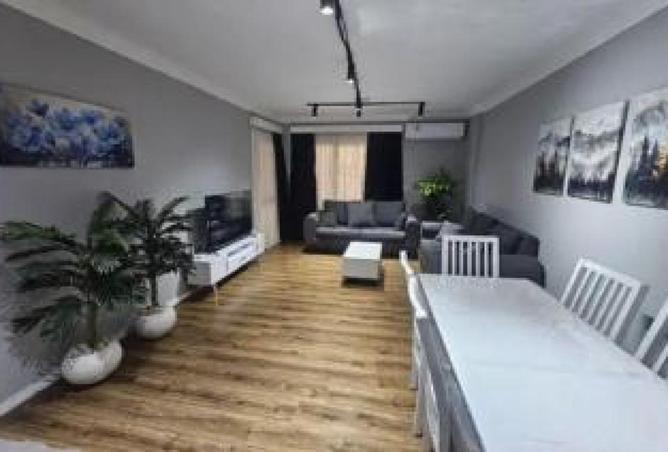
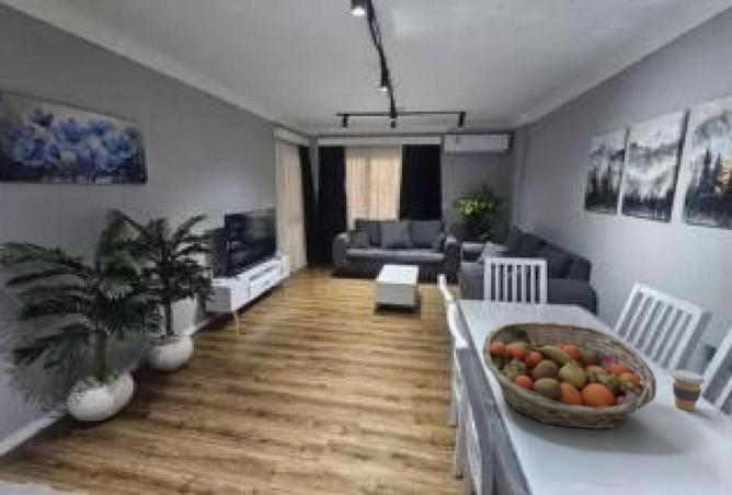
+ coffee cup (686, 390)
+ fruit basket (561, 370)
